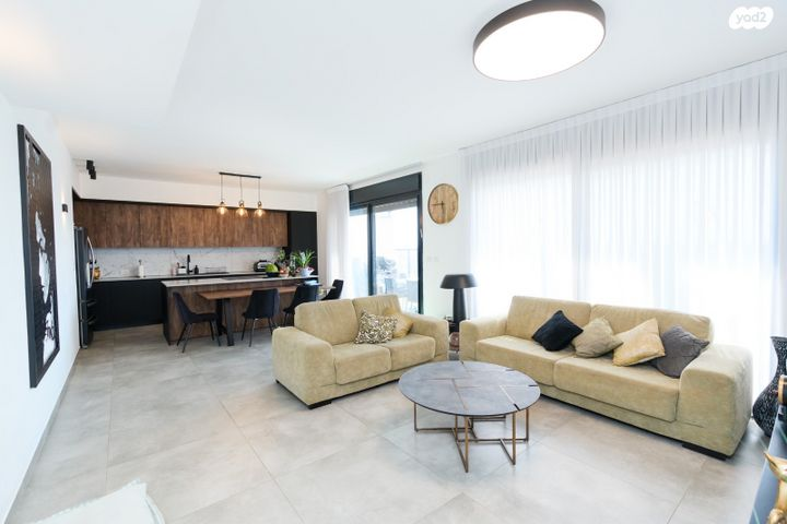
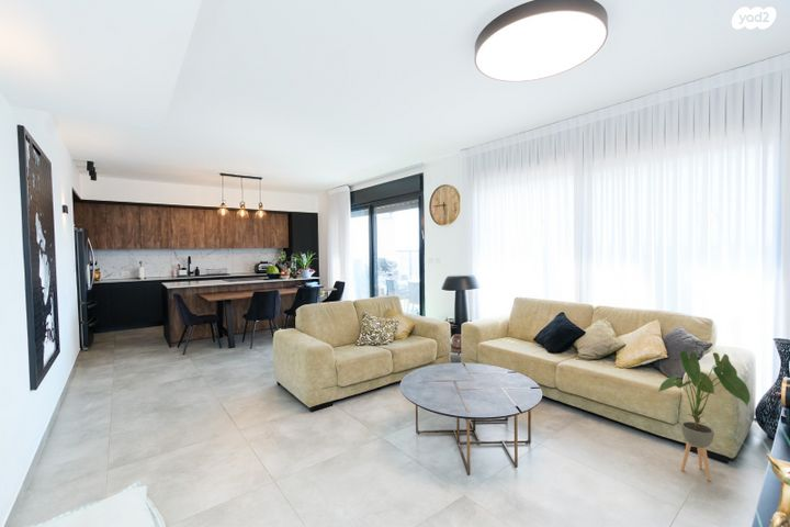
+ house plant (702, 415)
